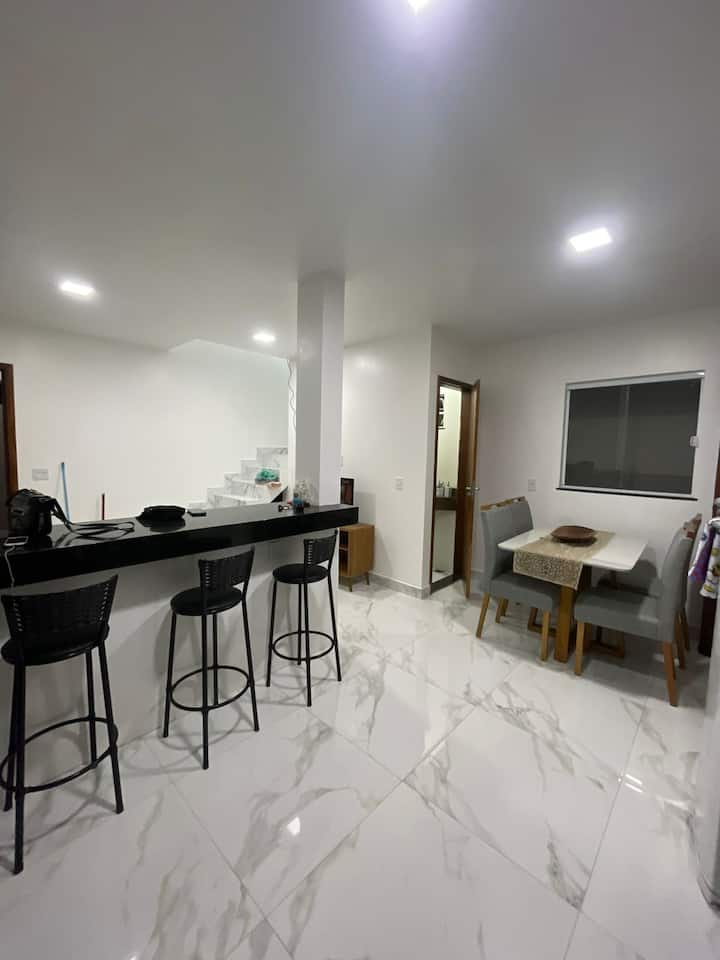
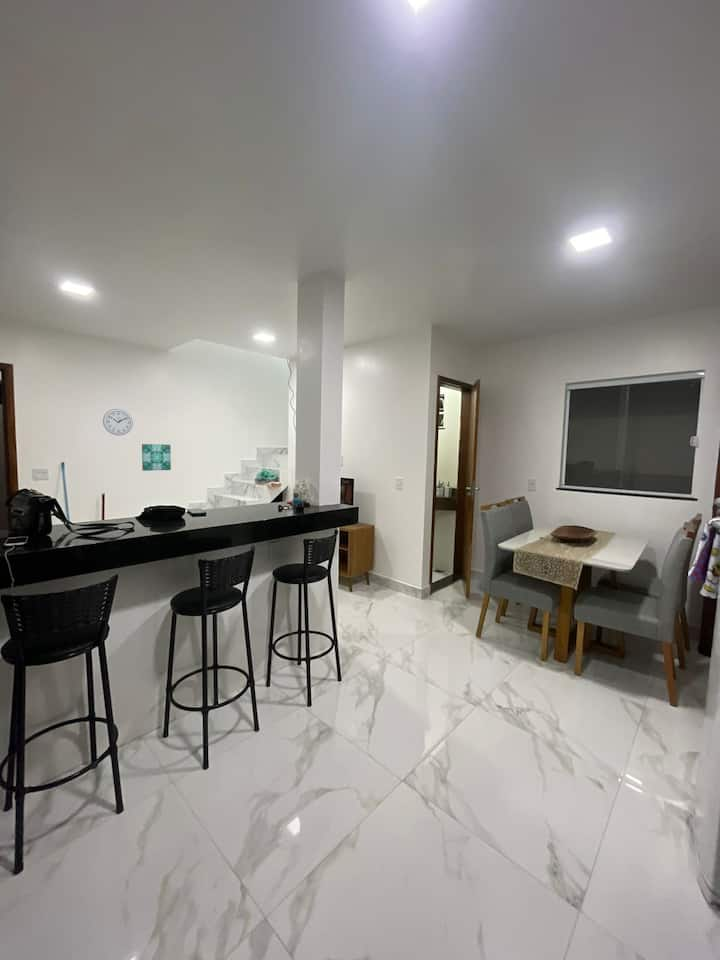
+ wall clock (118, 422)
+ wall art (156, 457)
